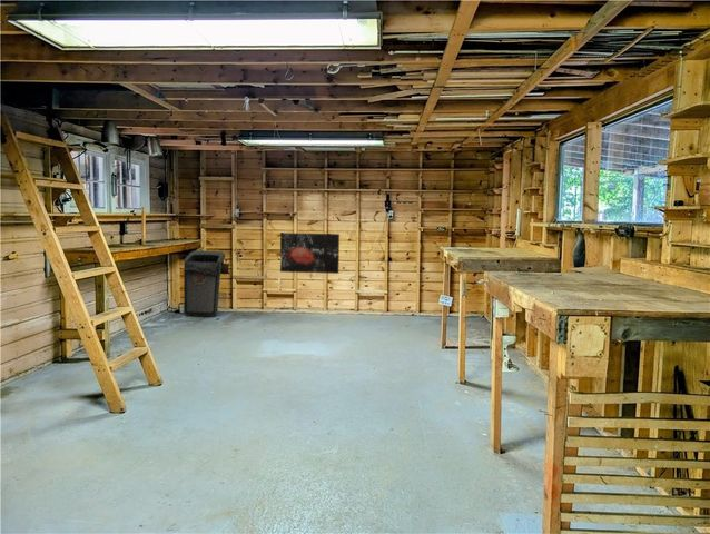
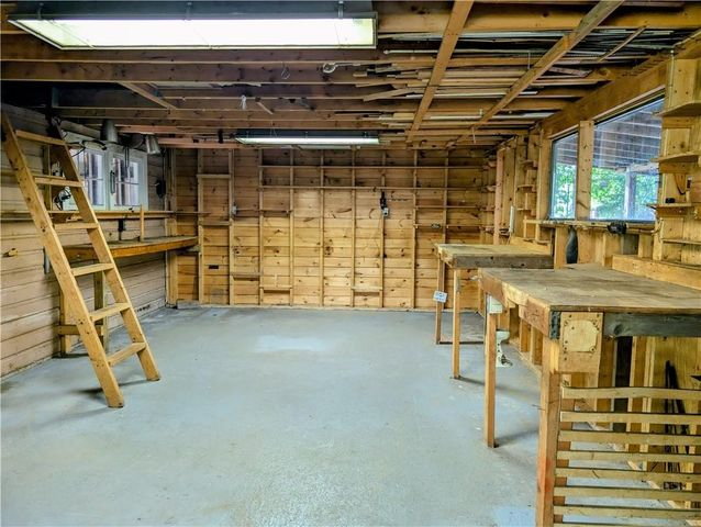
- wall art (309, 253)
- trash can (205, 283)
